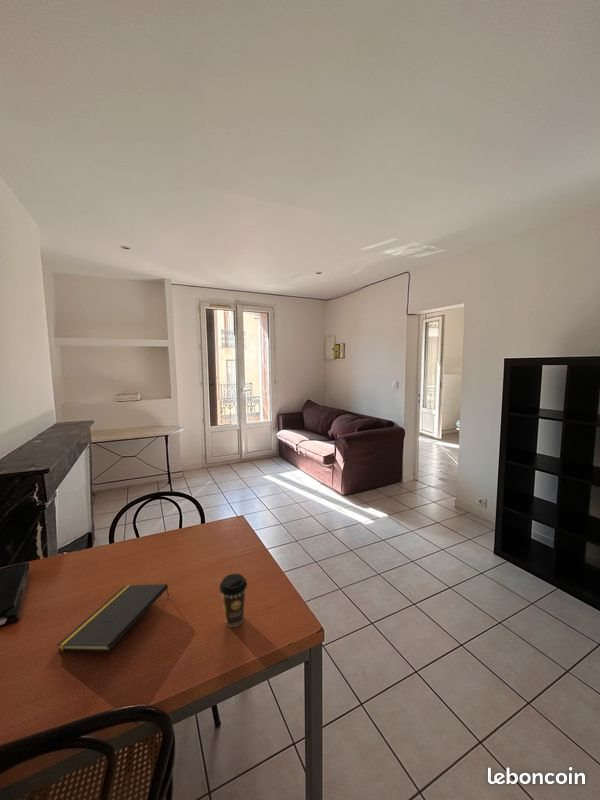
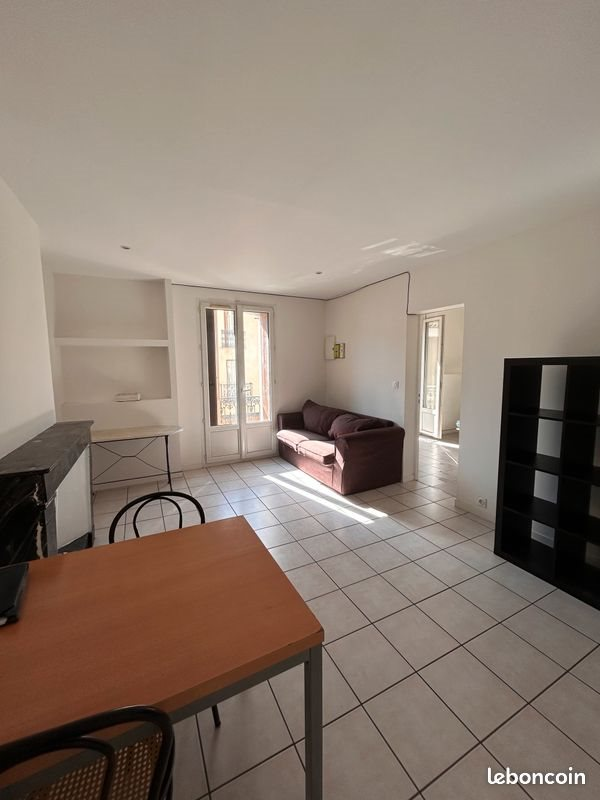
- coffee cup (233, 600)
- notepad (117, 613)
